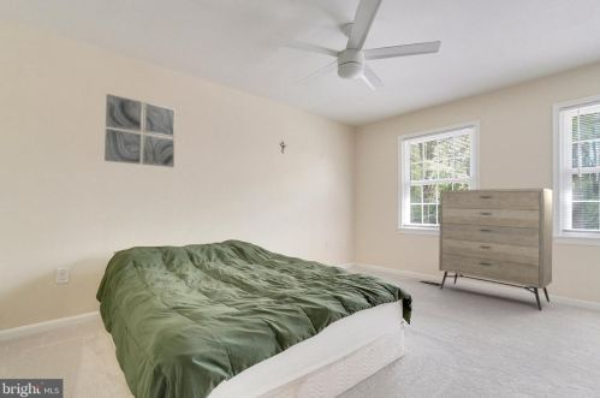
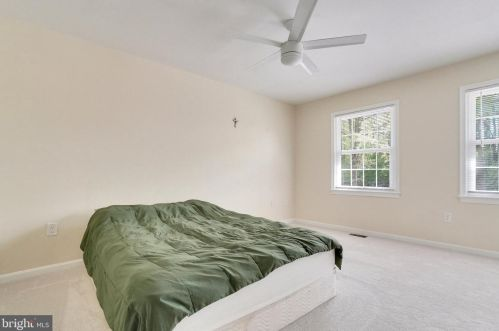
- dresser (492, 242)
- wall art (141, 133)
